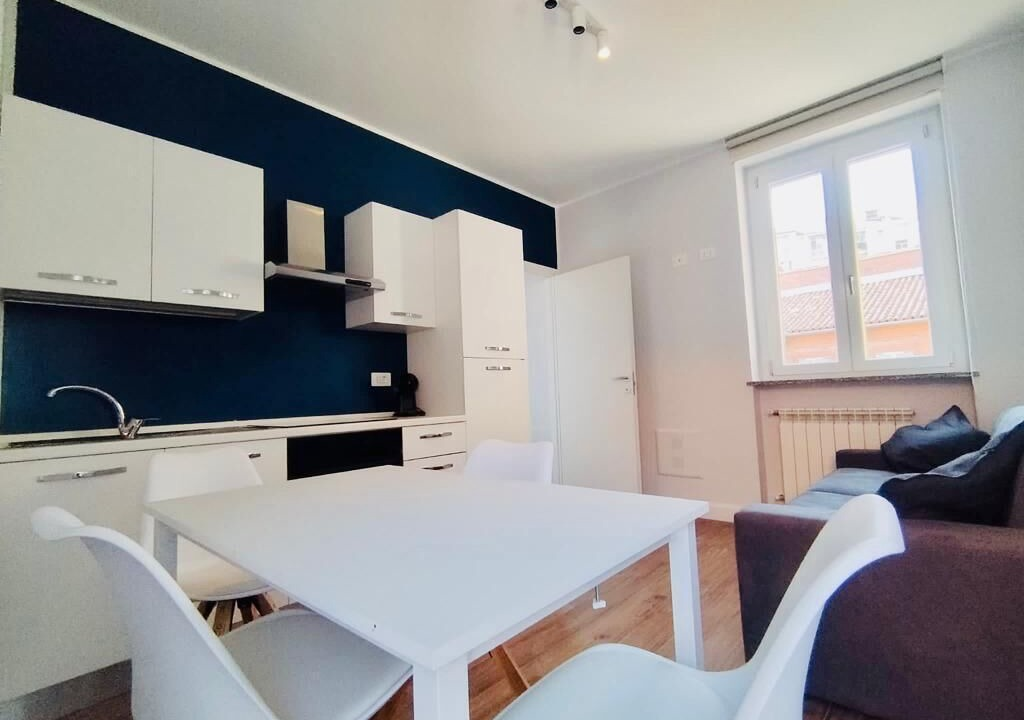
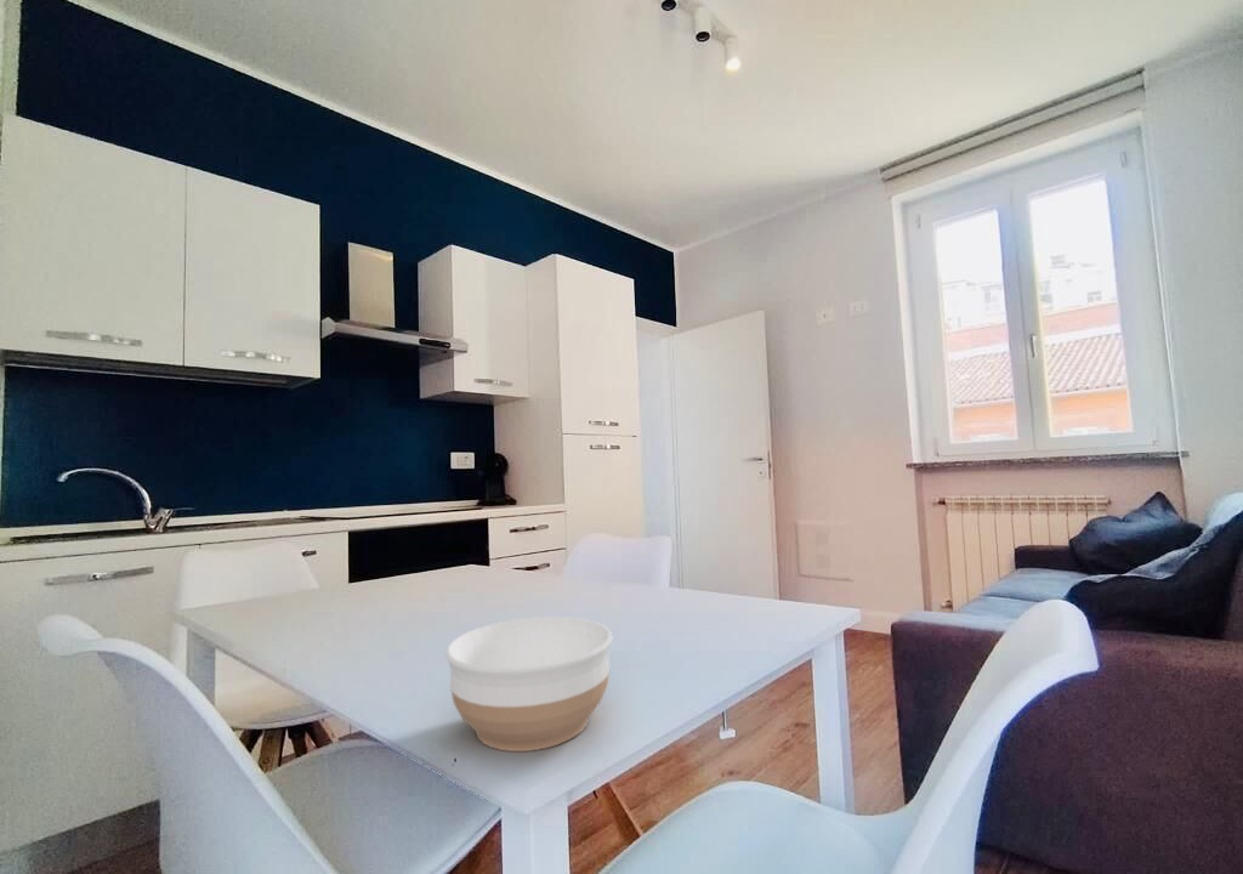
+ bowl (532, 680)
